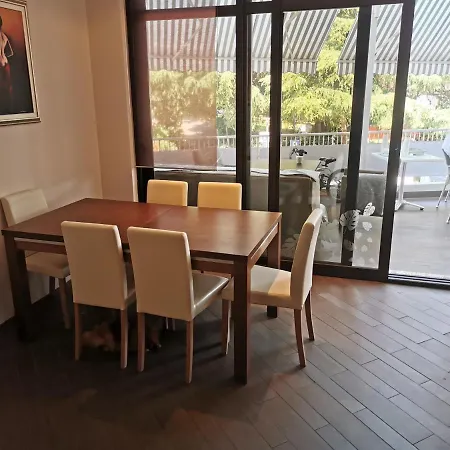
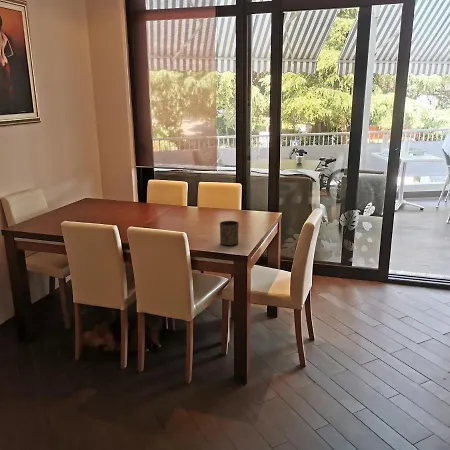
+ cup (229, 233)
